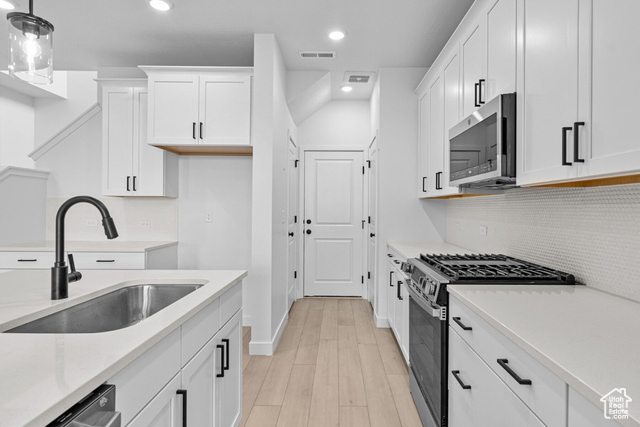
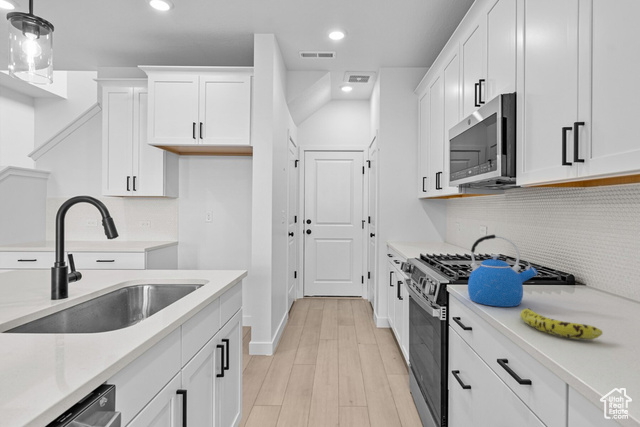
+ kettle (501, 268)
+ fruit (556, 321)
